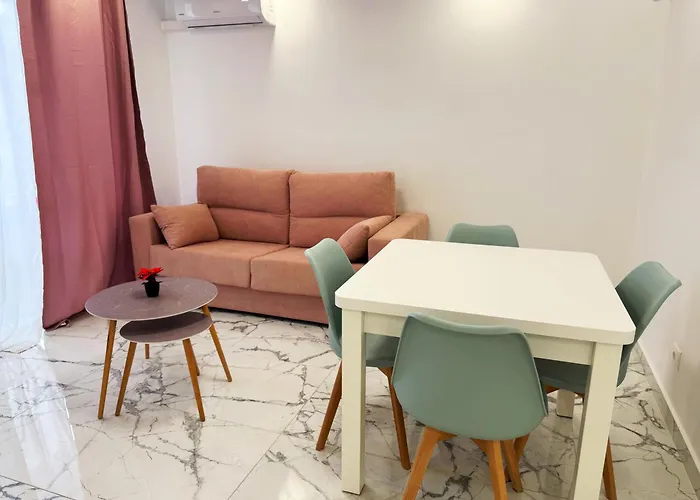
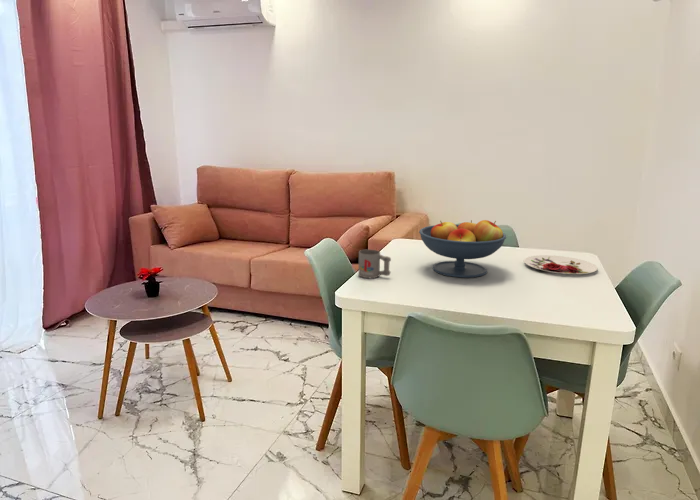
+ fruit bowl (461, 244)
+ mug (374, 264)
+ plate (559, 263)
